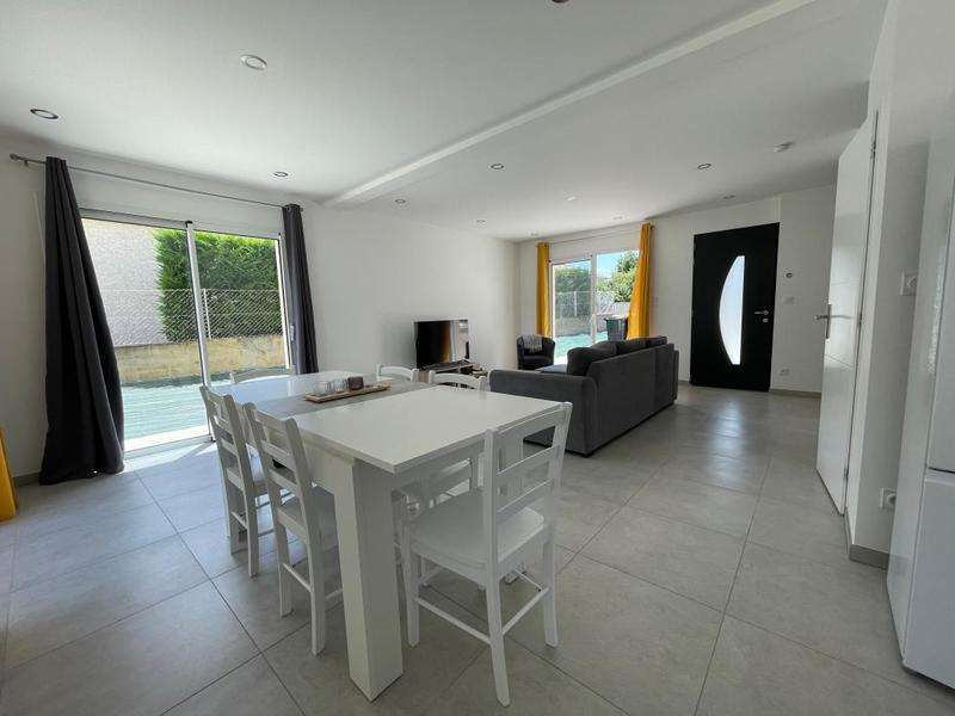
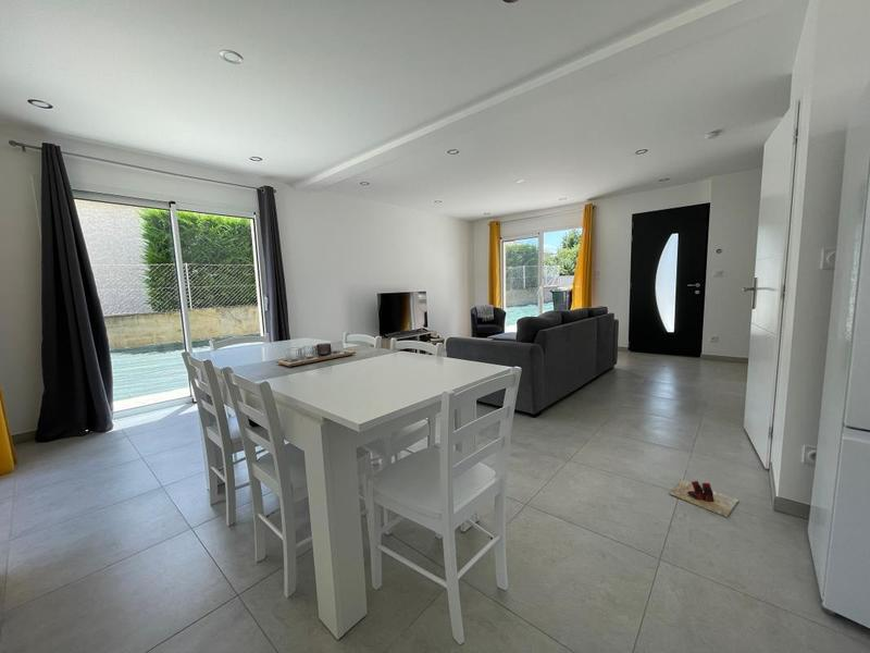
+ slippers (703, 490)
